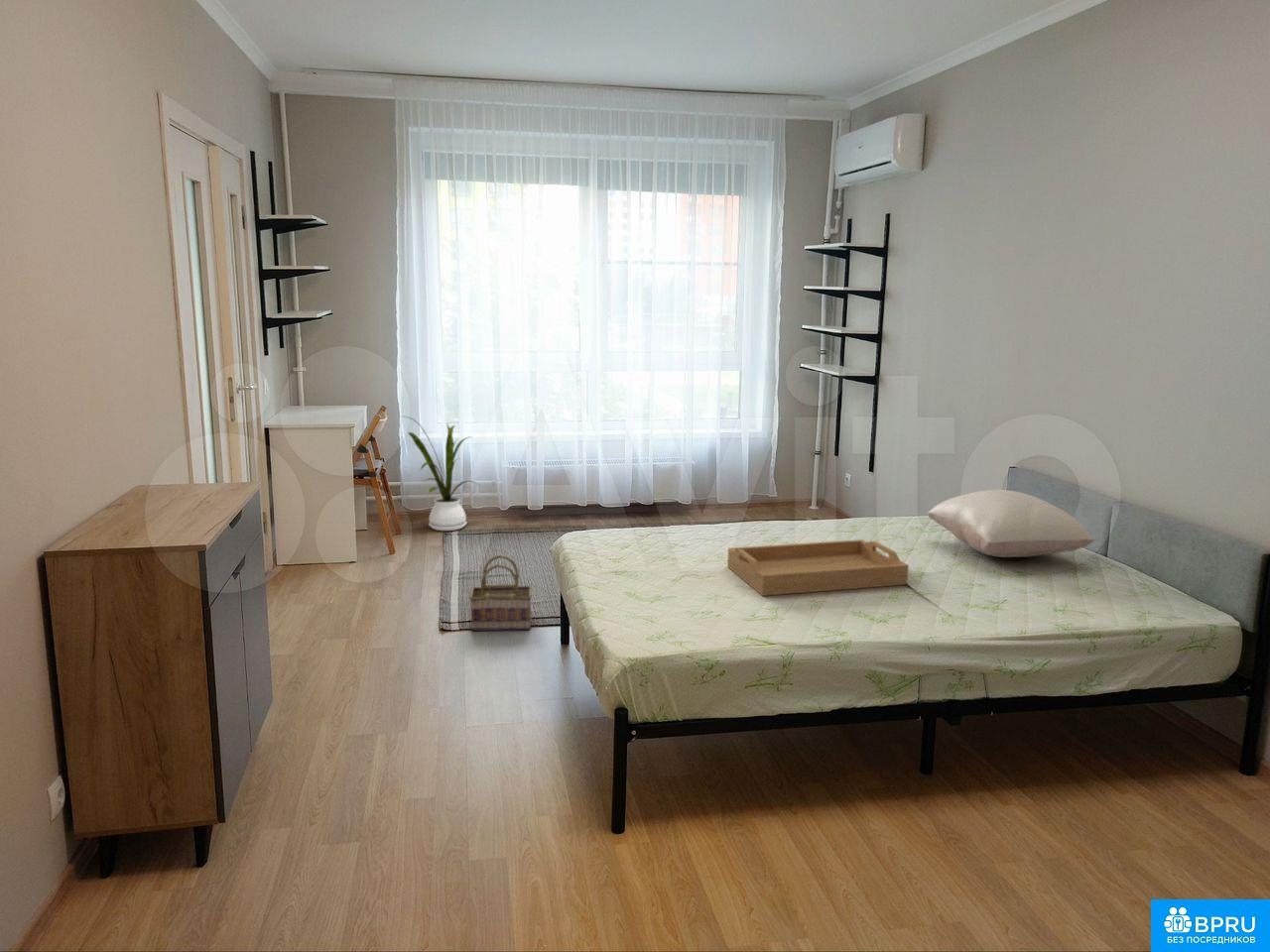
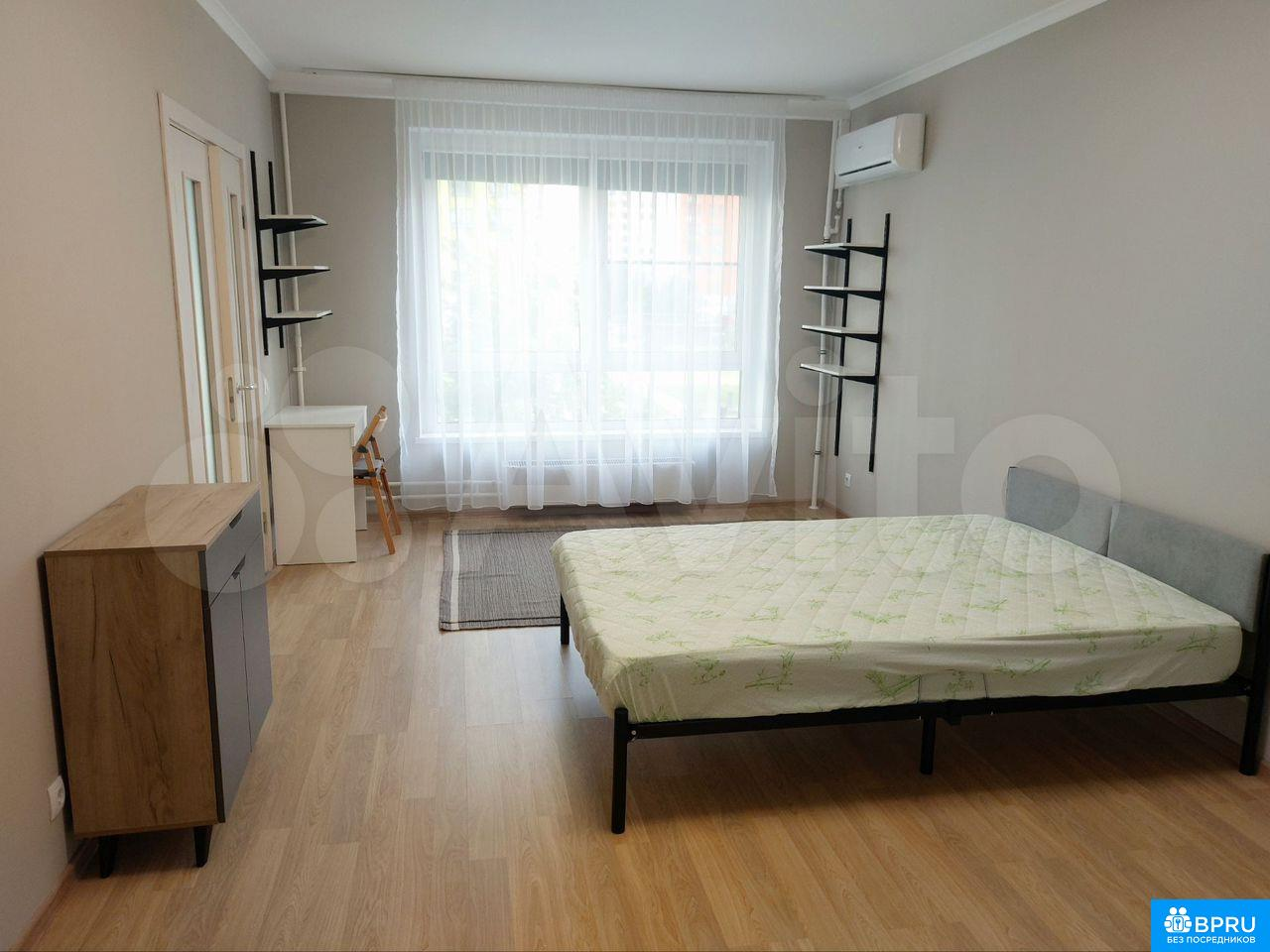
- serving tray (816, 562)
- house plant (441, 470)
- basket (501, 592)
- pillow (1007, 523)
